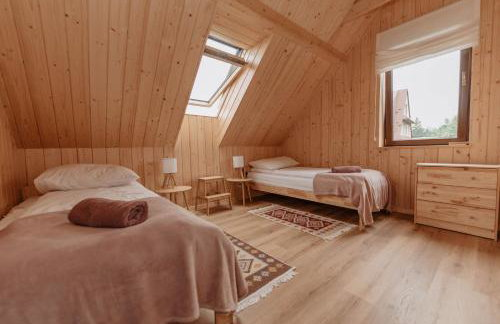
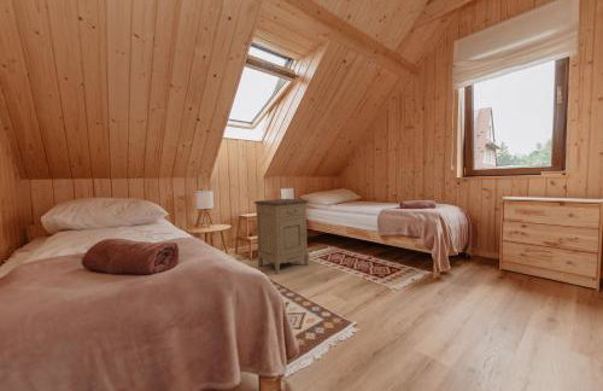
+ nightstand (283, 233)
